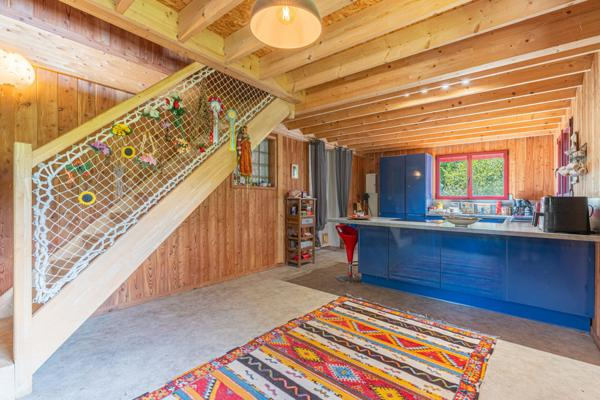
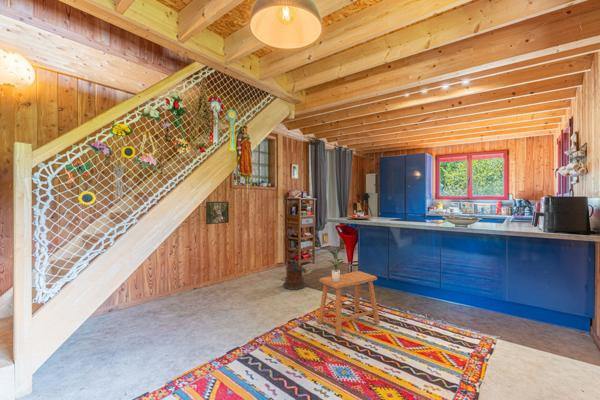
+ bucket (294, 274)
+ stool (348, 304)
+ potted plant (336, 264)
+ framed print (217, 212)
